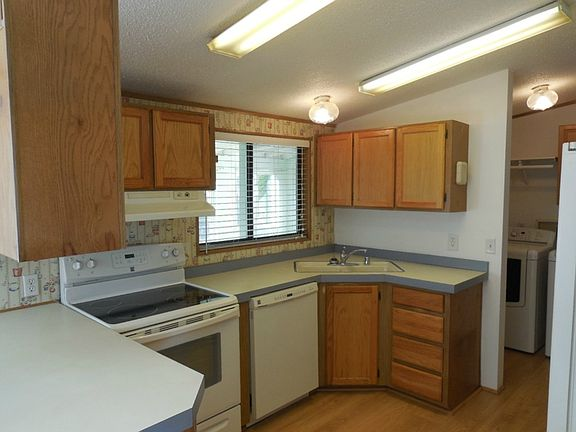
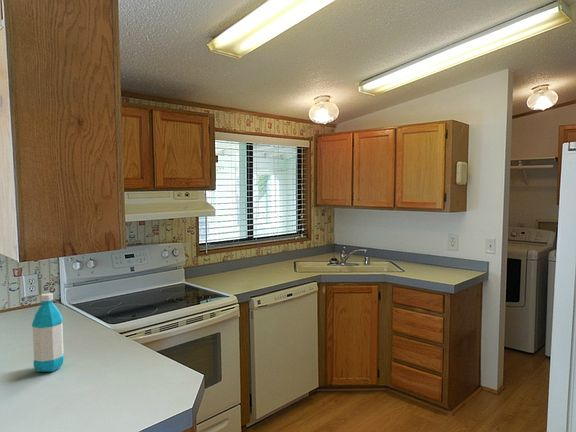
+ water bottle (48, 331)
